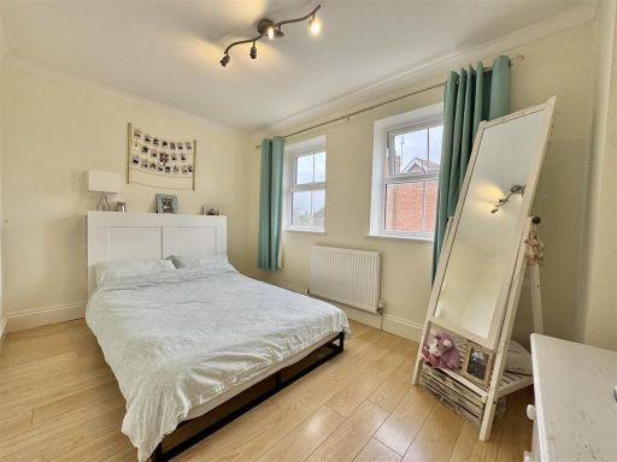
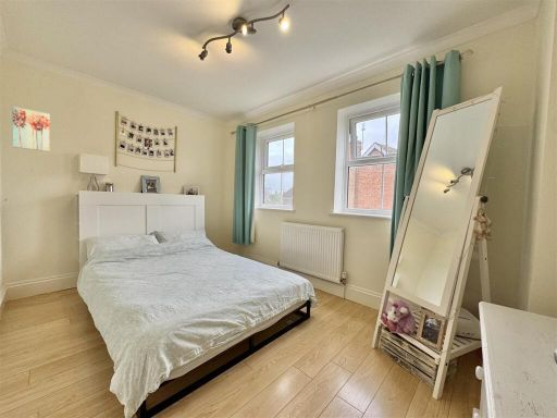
+ wall art (32, 130)
